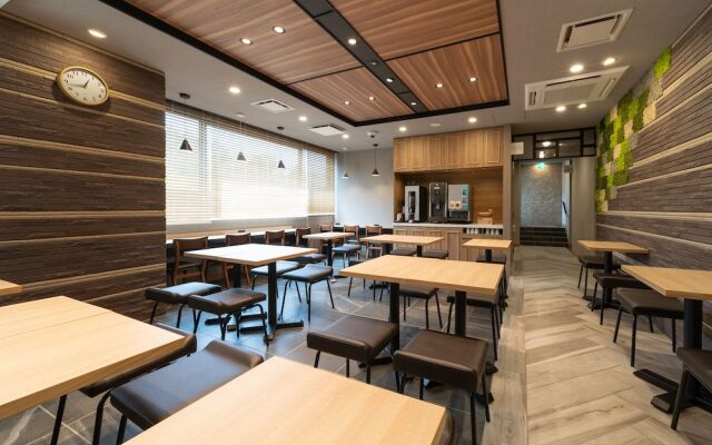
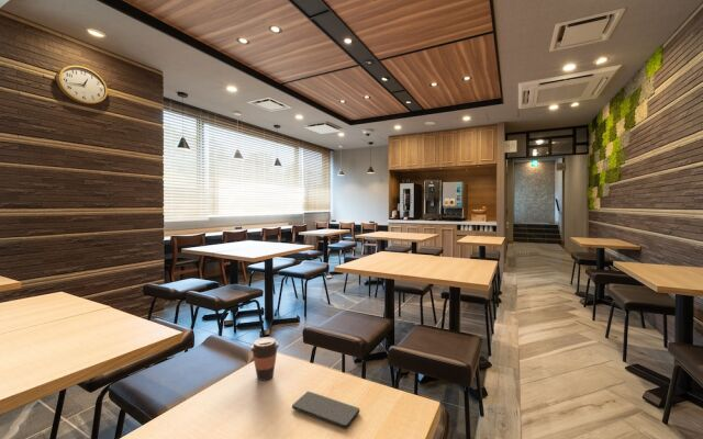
+ coffee cup (265, 359)
+ smartphone (325, 408)
